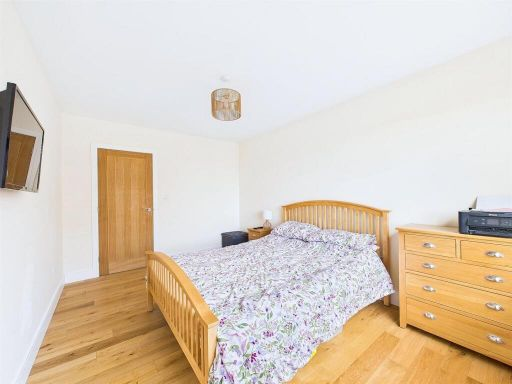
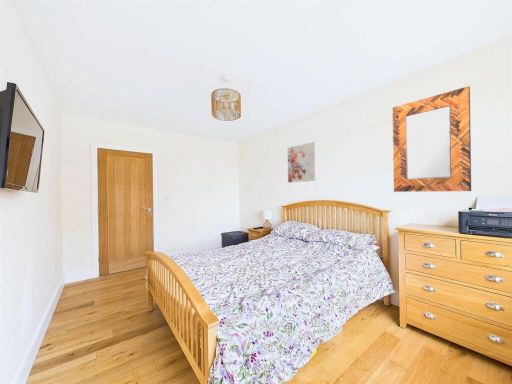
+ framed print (301, 163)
+ home mirror (427, 145)
